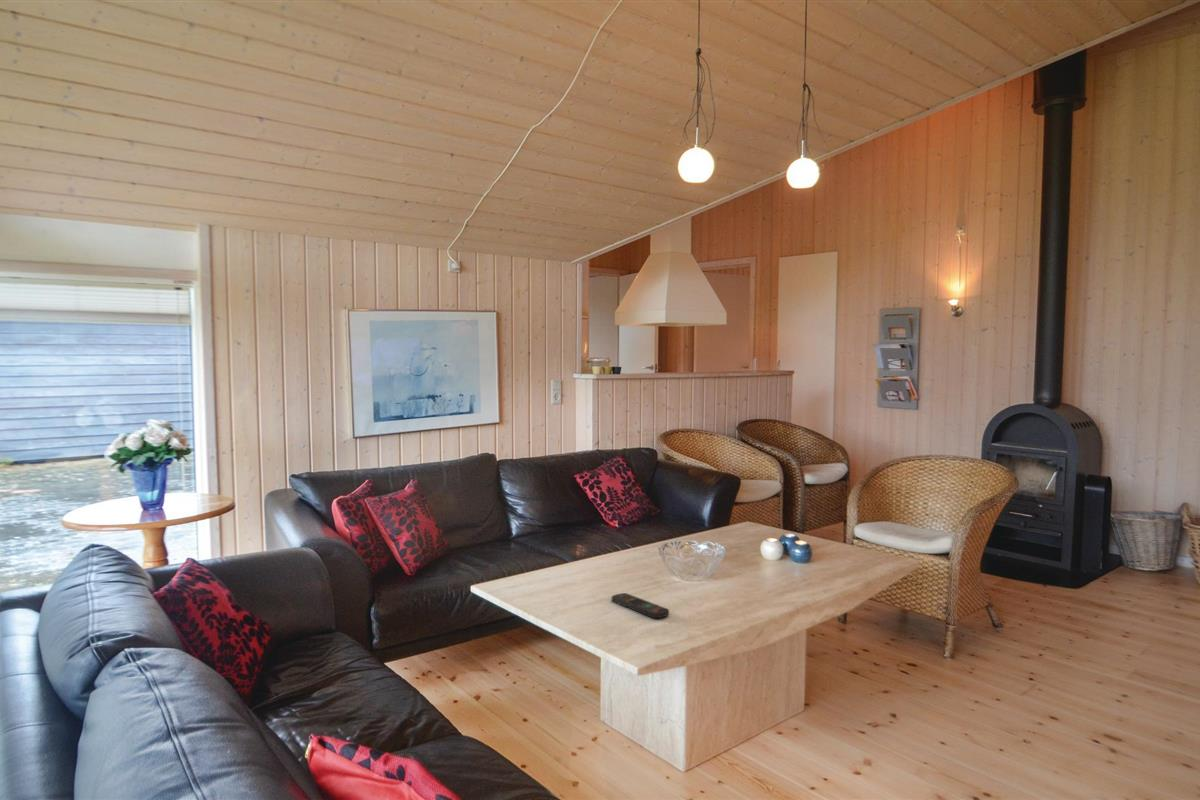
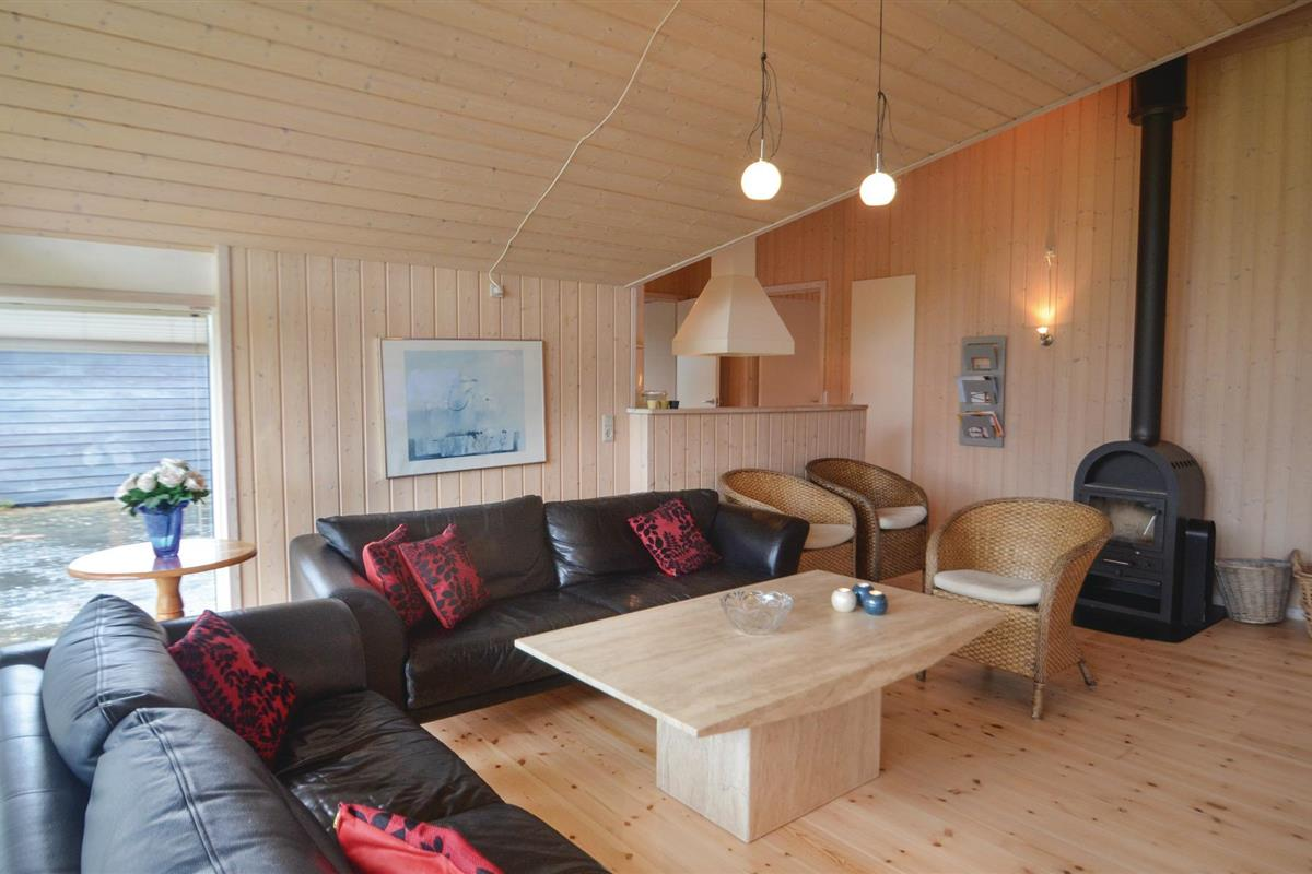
- remote control (639, 604)
